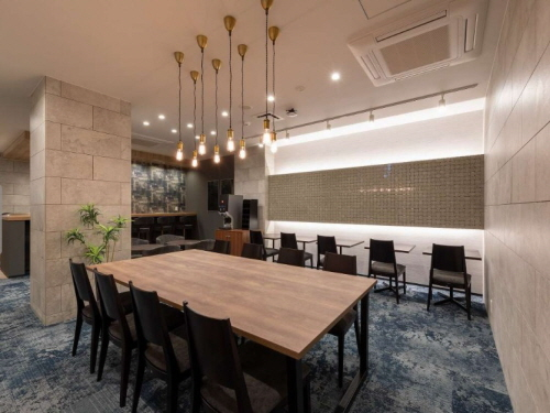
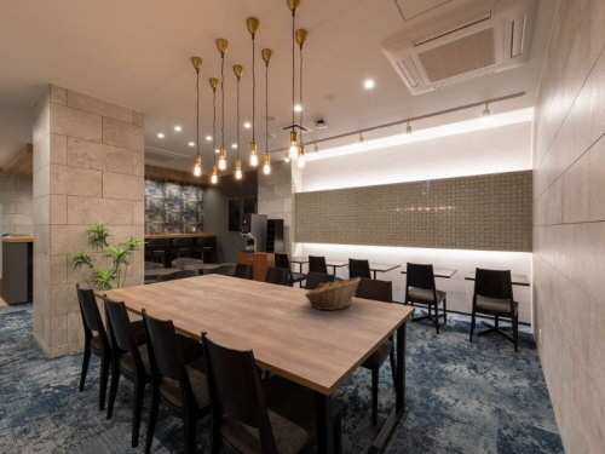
+ fruit basket (333, 291)
